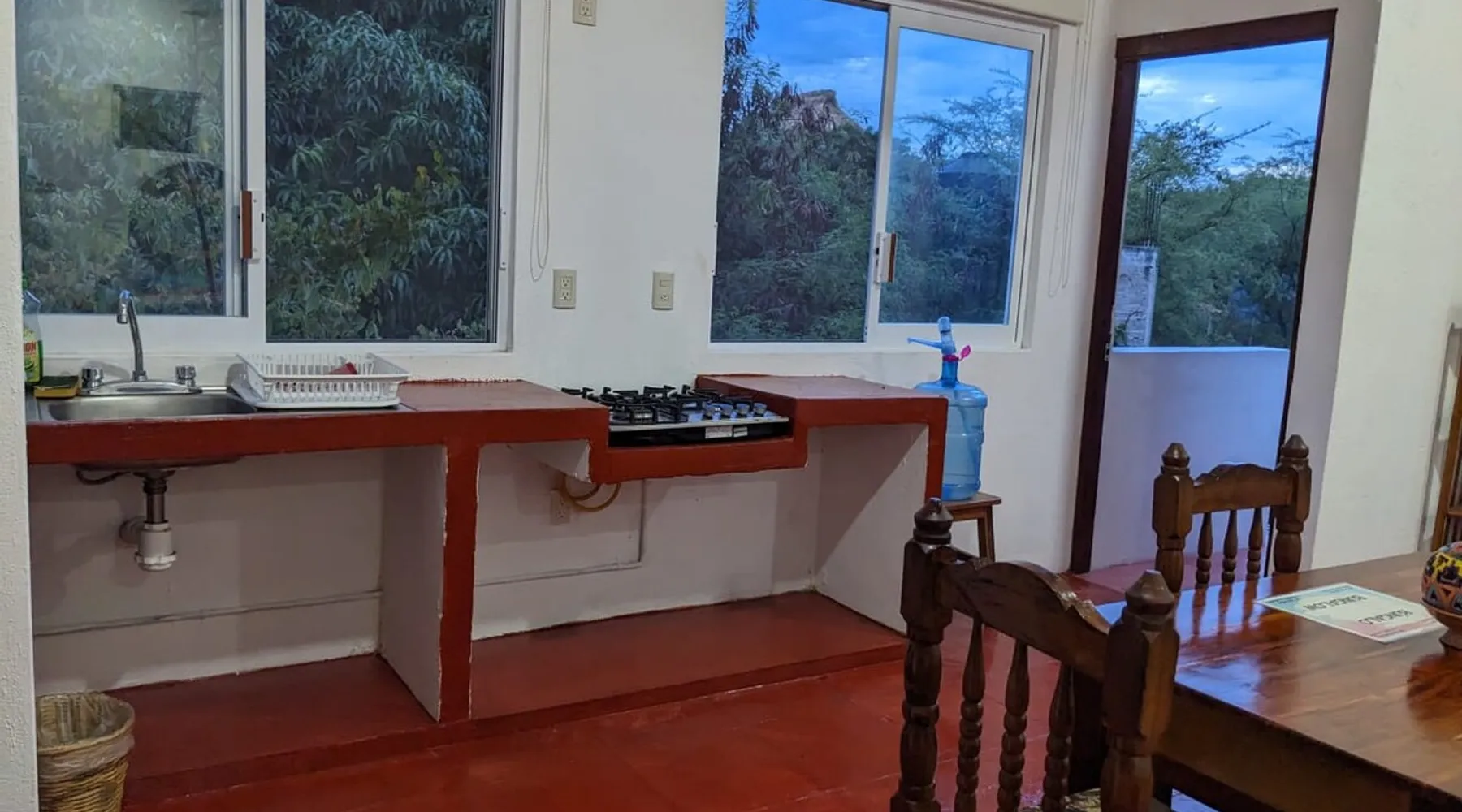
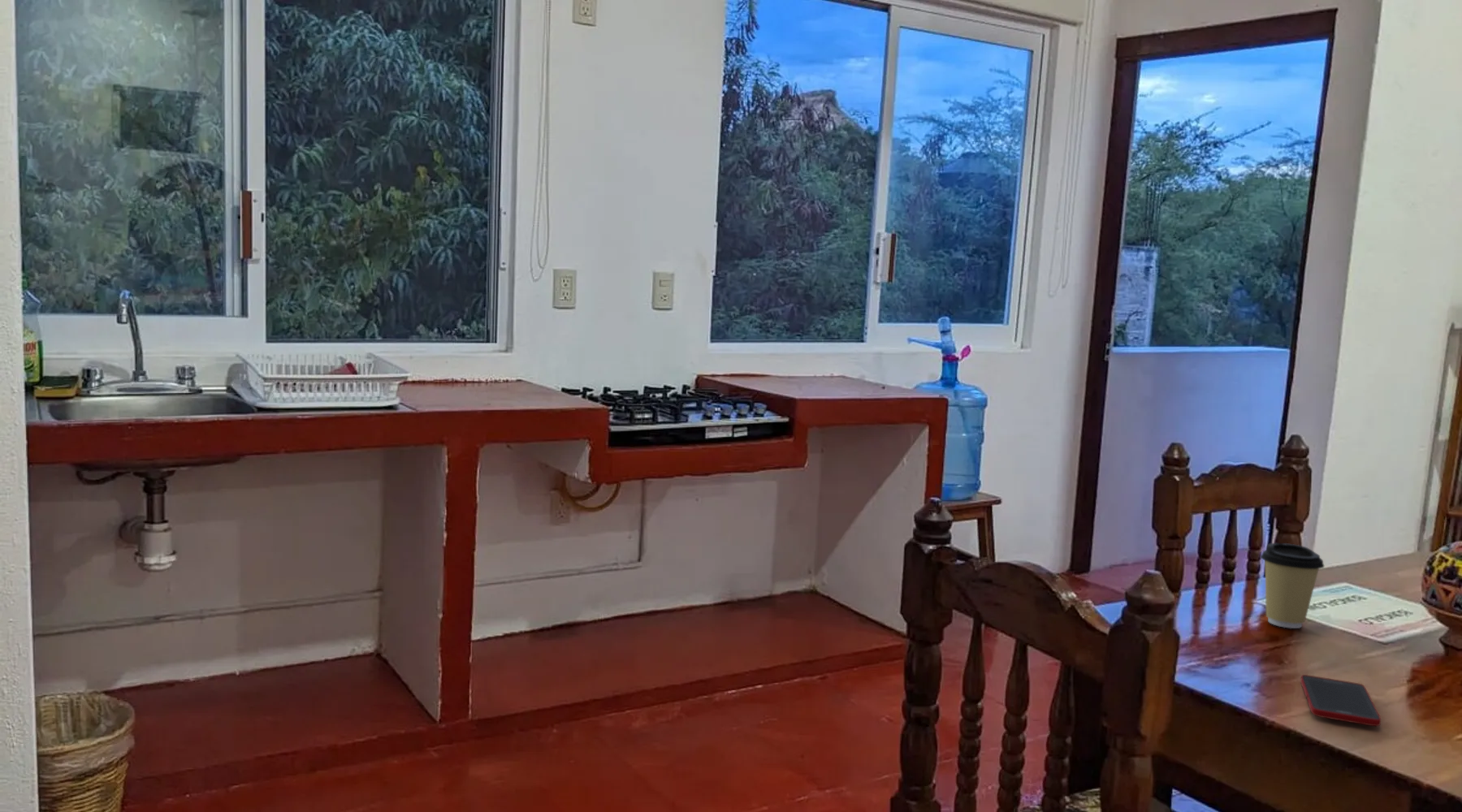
+ cell phone (1339, 699)
+ coffee cup (1289, 586)
